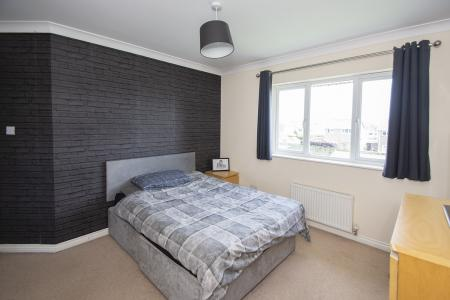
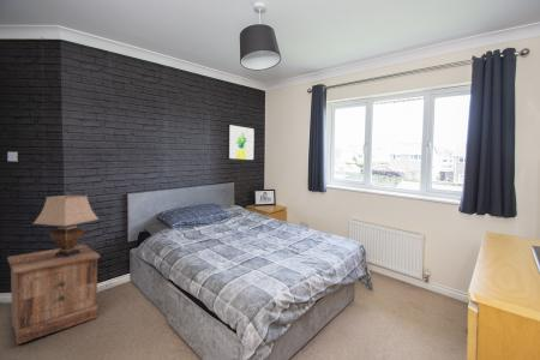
+ nightstand (55, 288)
+ wall art (241, 143)
+ table lamp (67, 224)
